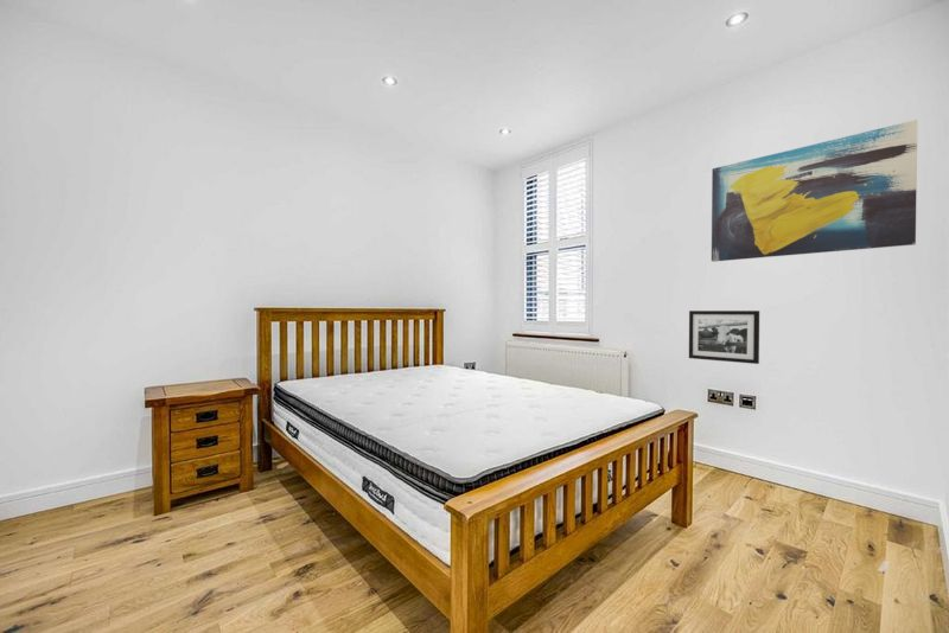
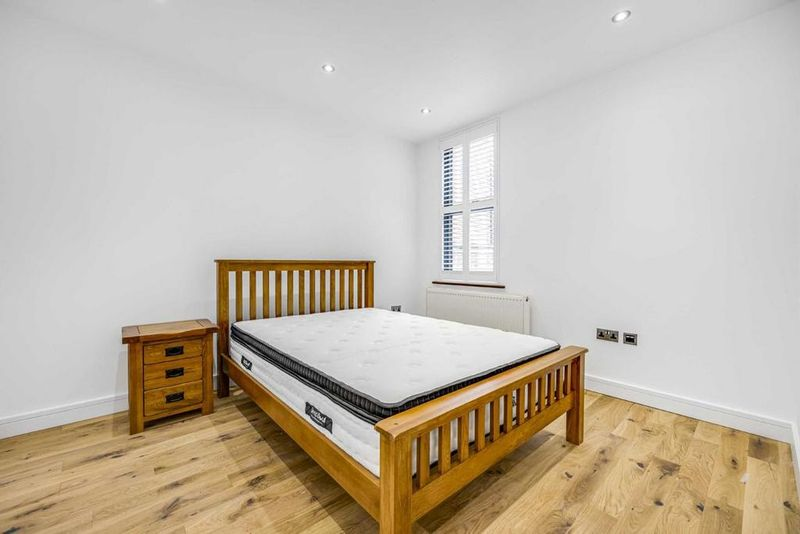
- wall art (800, 200)
- picture frame (721, 335)
